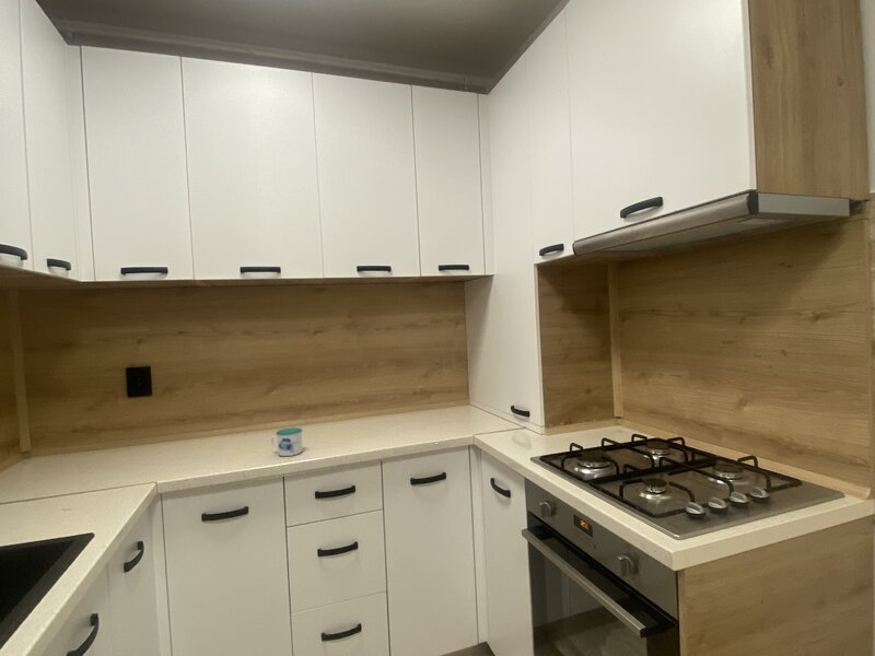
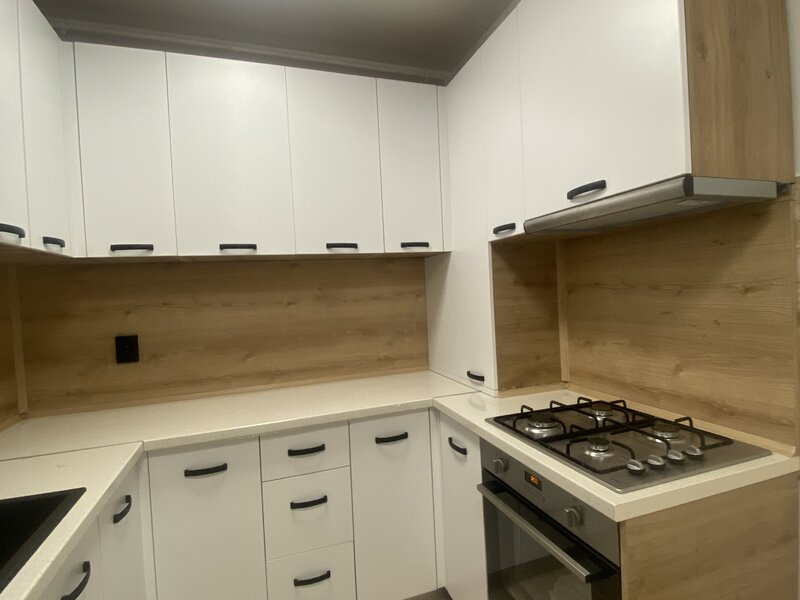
- mug (285, 442)
